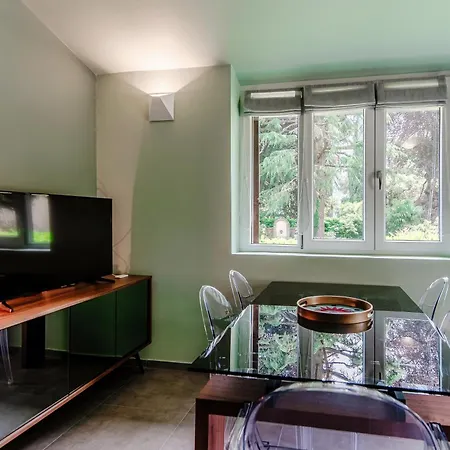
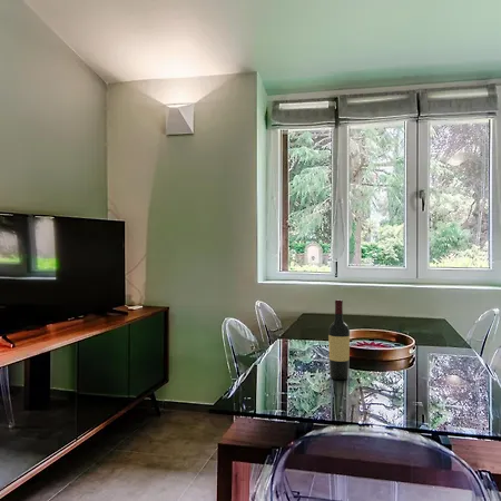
+ wine bottle (338, 338)
